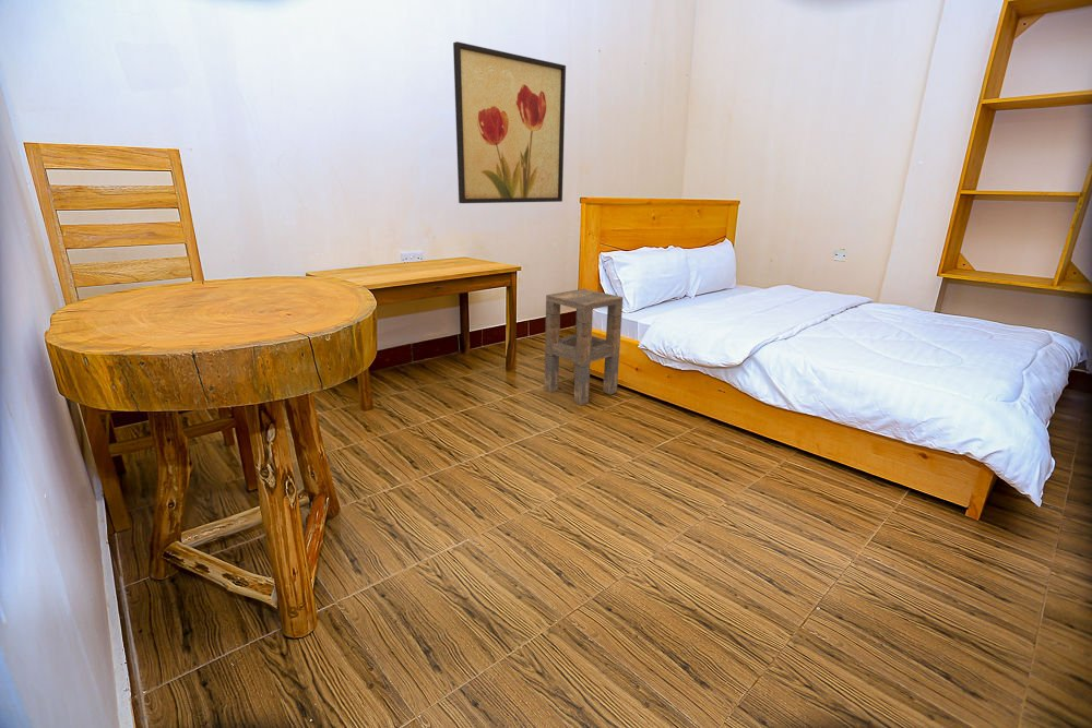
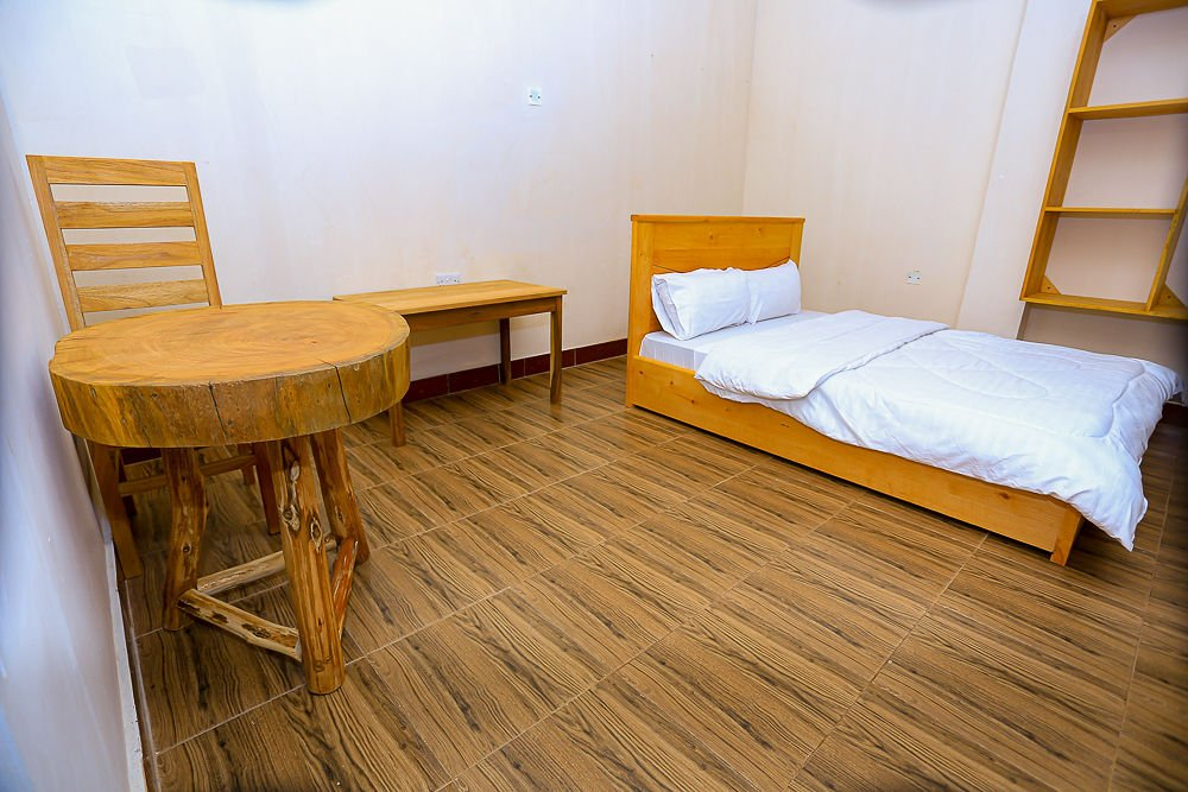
- wall art (513, 131)
- side table (582, 345)
